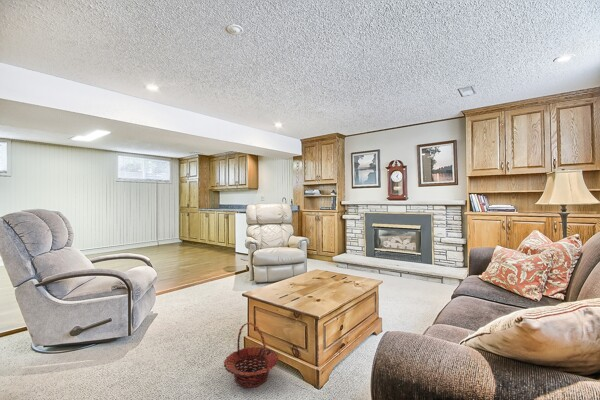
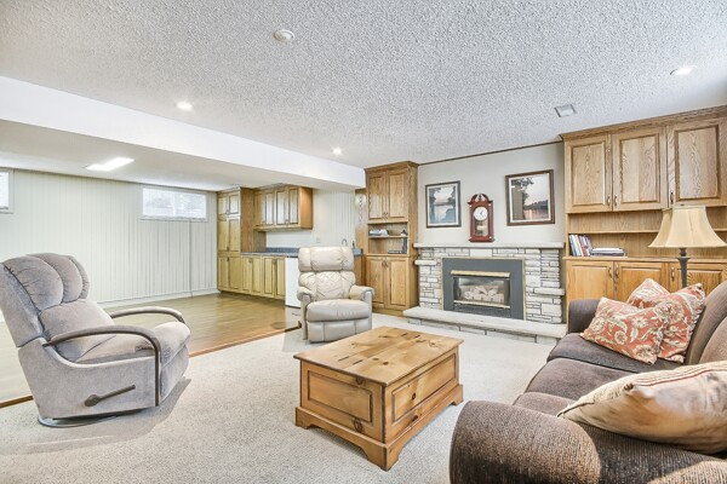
- basket (251, 350)
